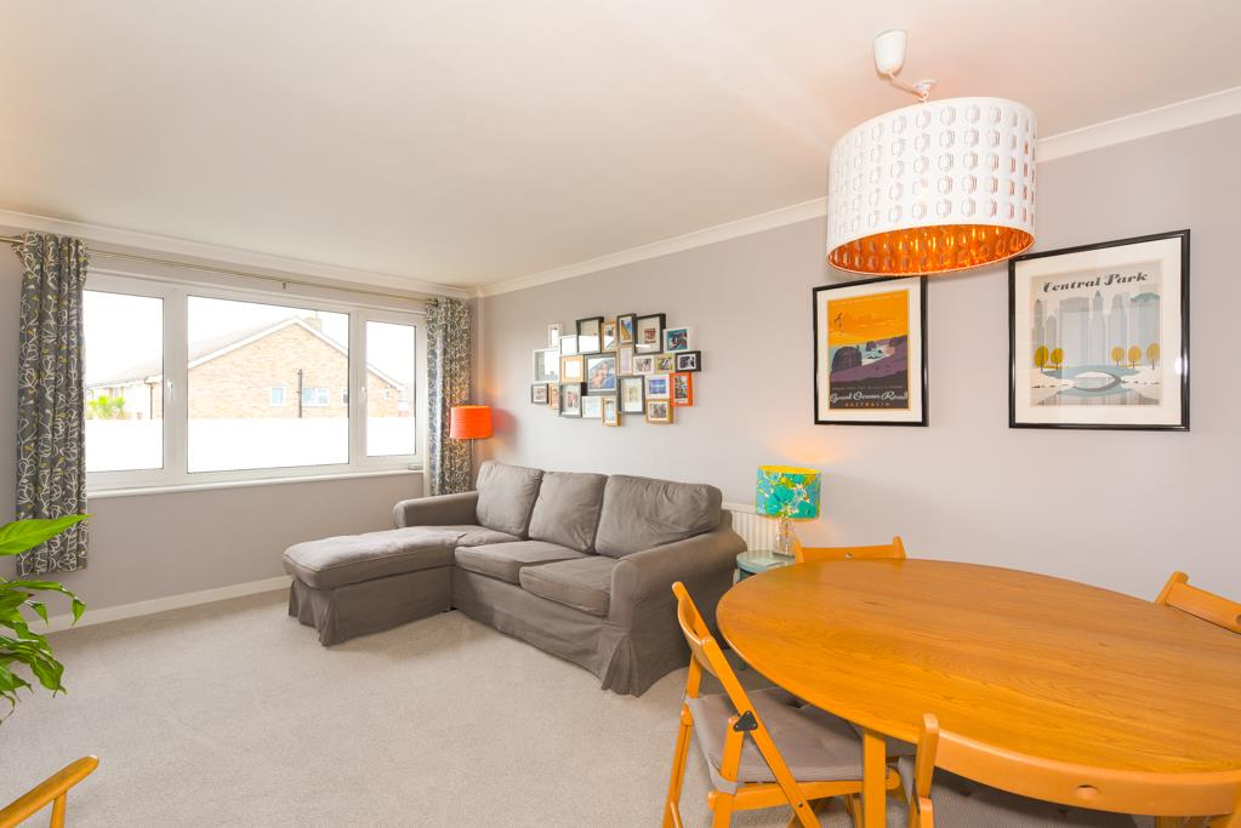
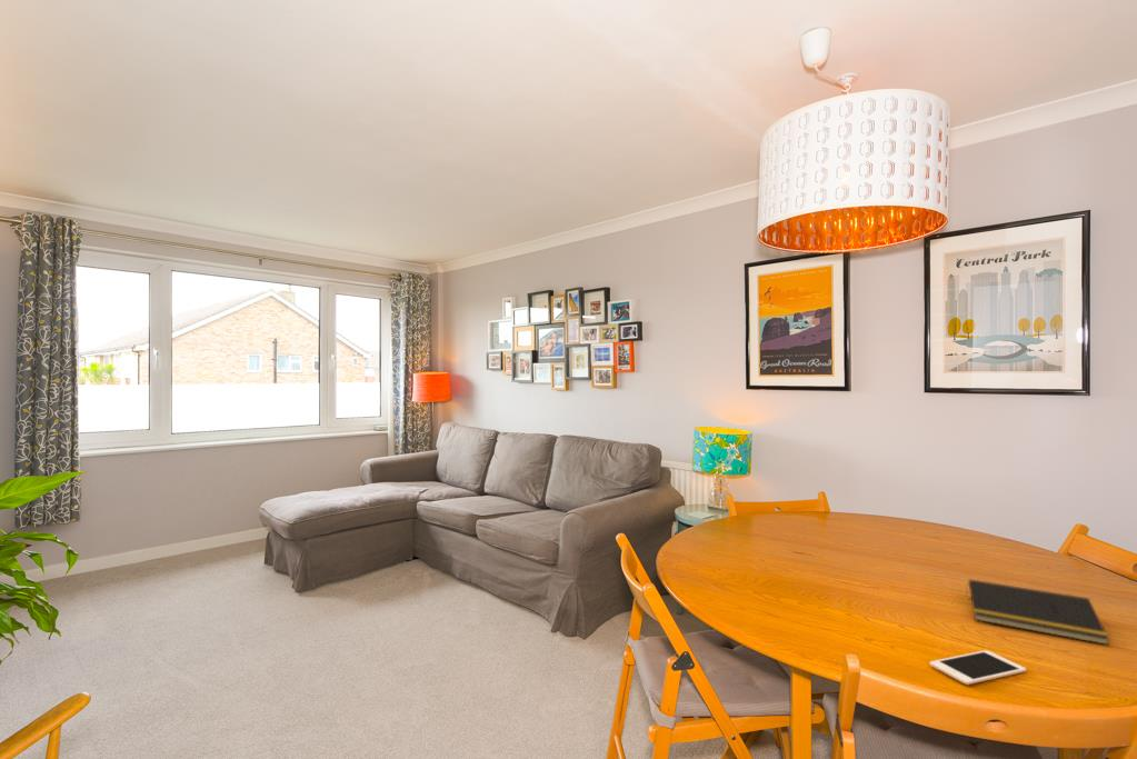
+ cell phone (977, 666)
+ notepad (1031, 608)
